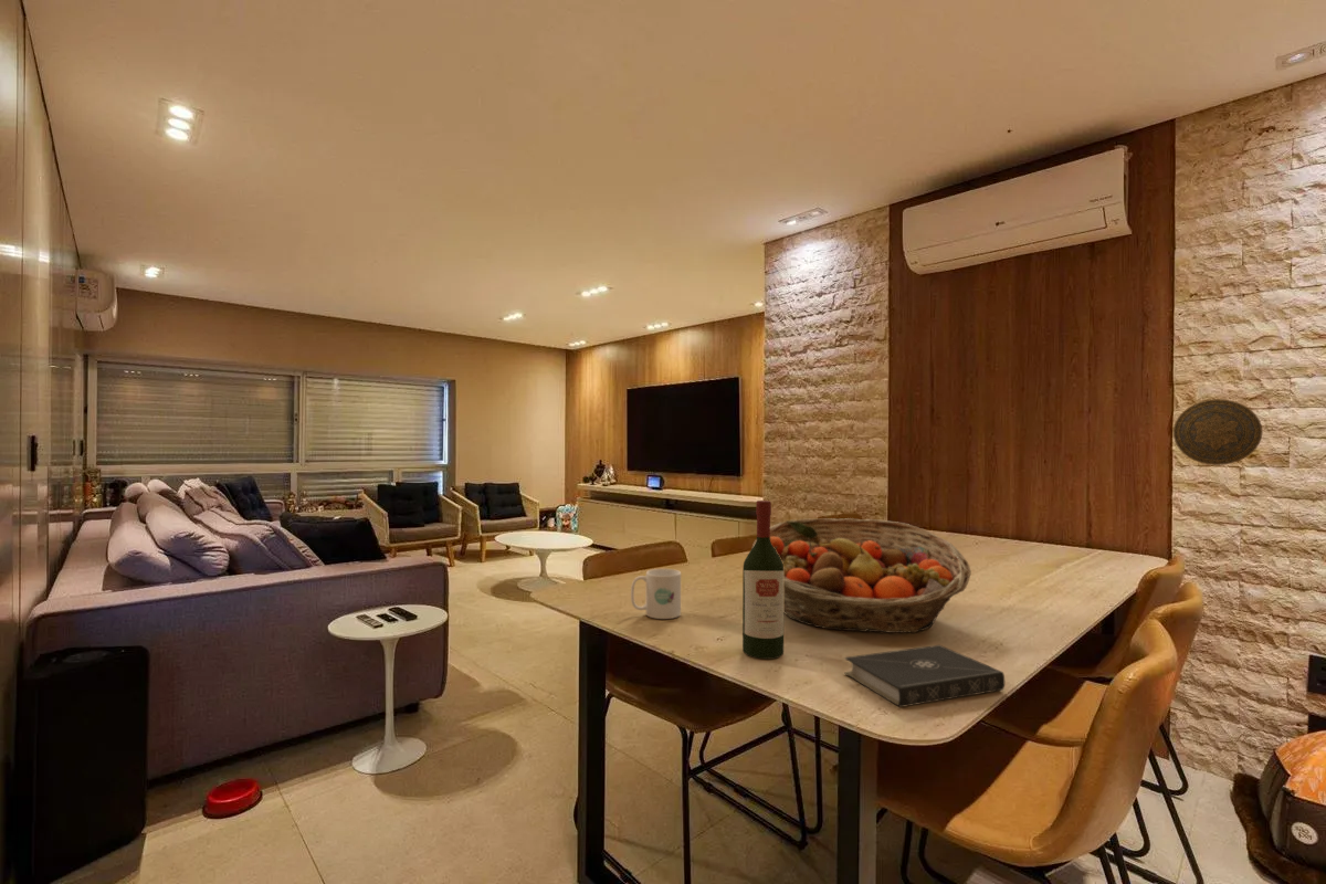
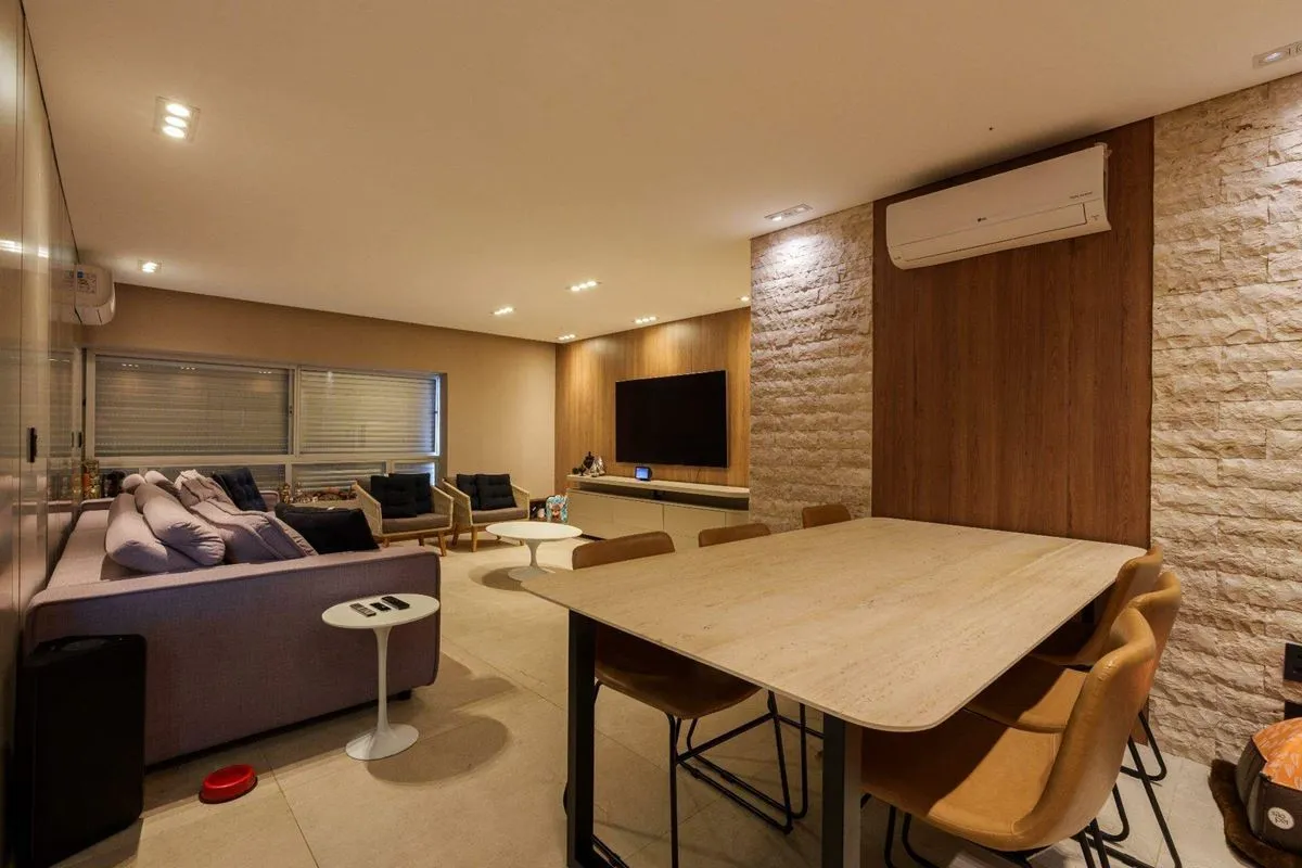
- book (922, 673)
- decorative plate (1216, 432)
- mug (655, 592)
- wine bottle (762, 576)
- fruit basket (854, 570)
